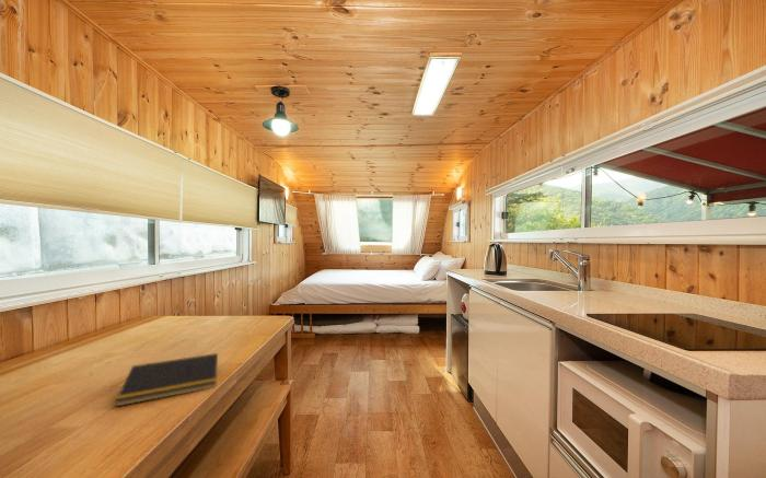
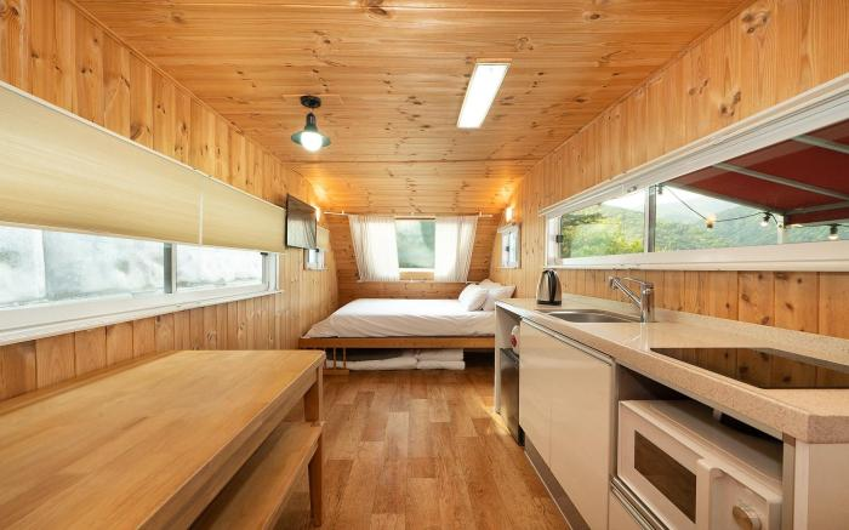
- notepad (173, 376)
